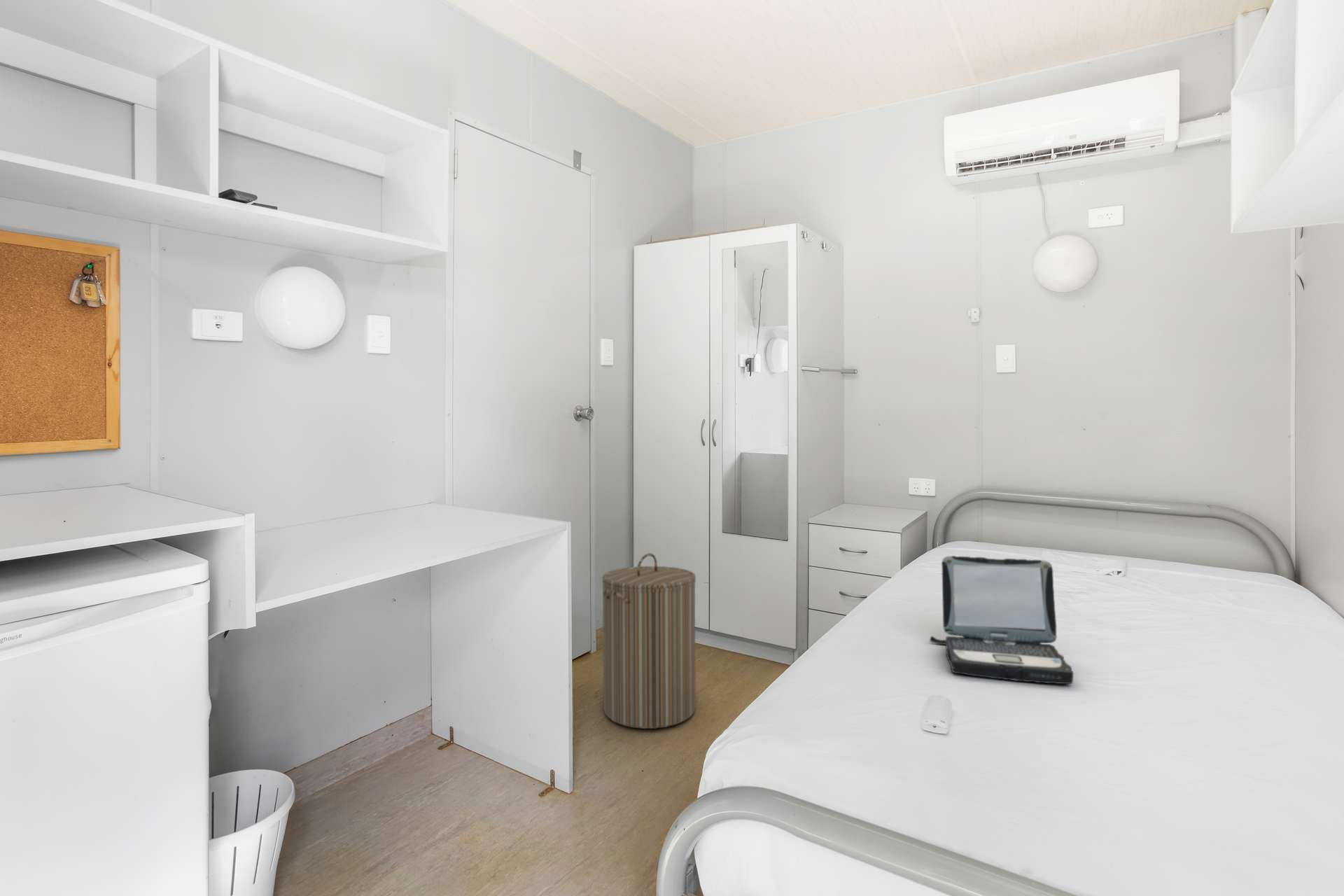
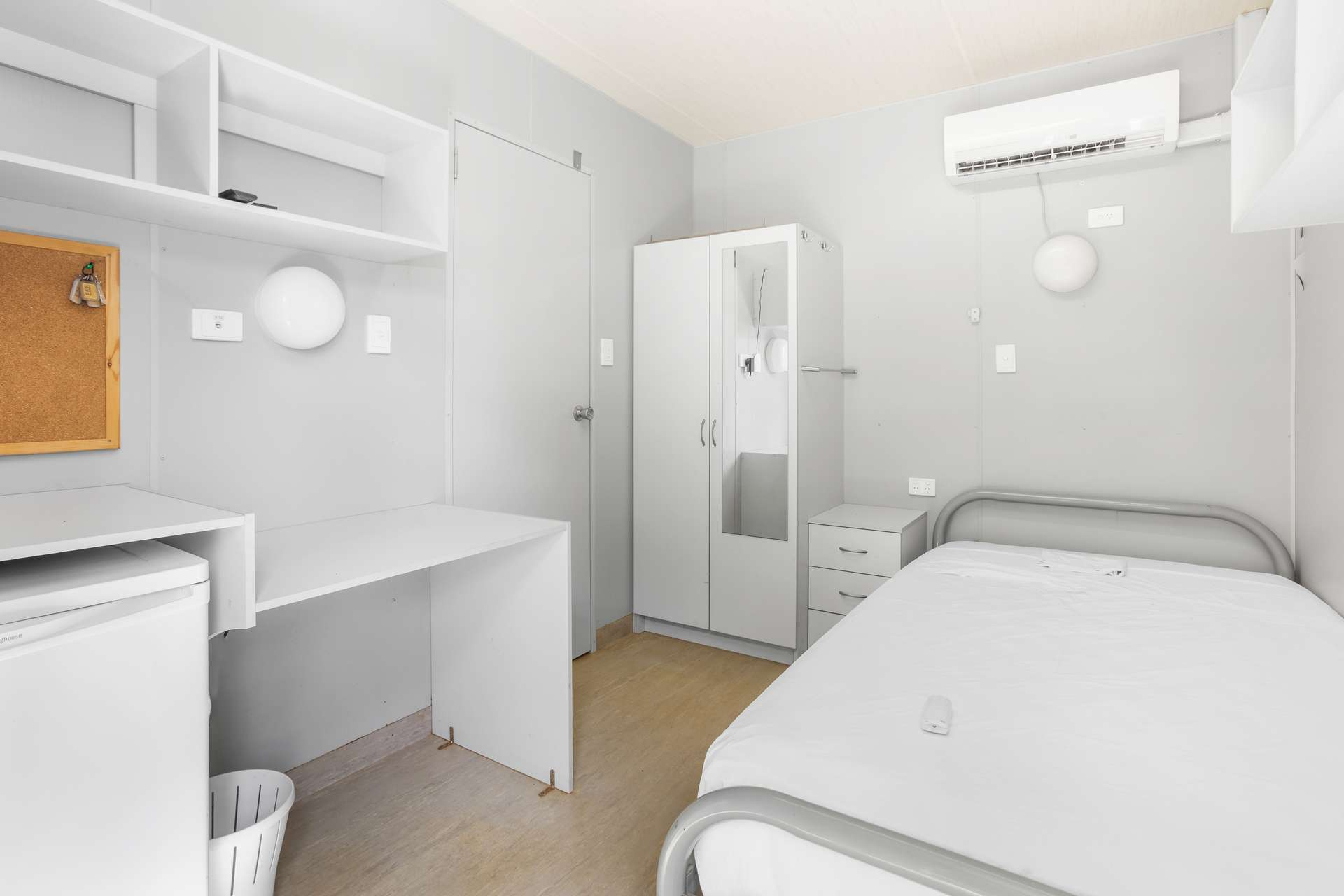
- laundry hamper (649, 631)
- laptop (1000, 613)
